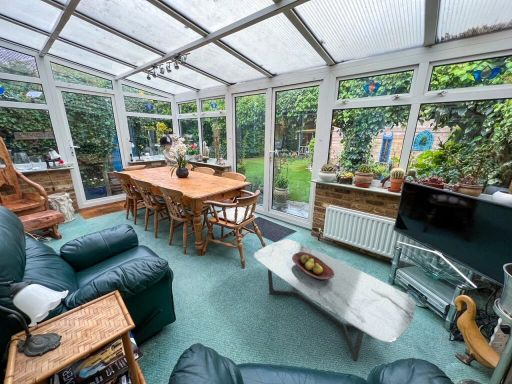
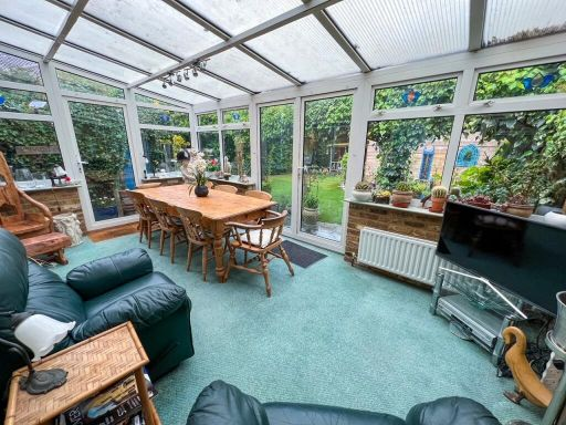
- coffee table (319, 292)
- fruit bowl (311, 264)
